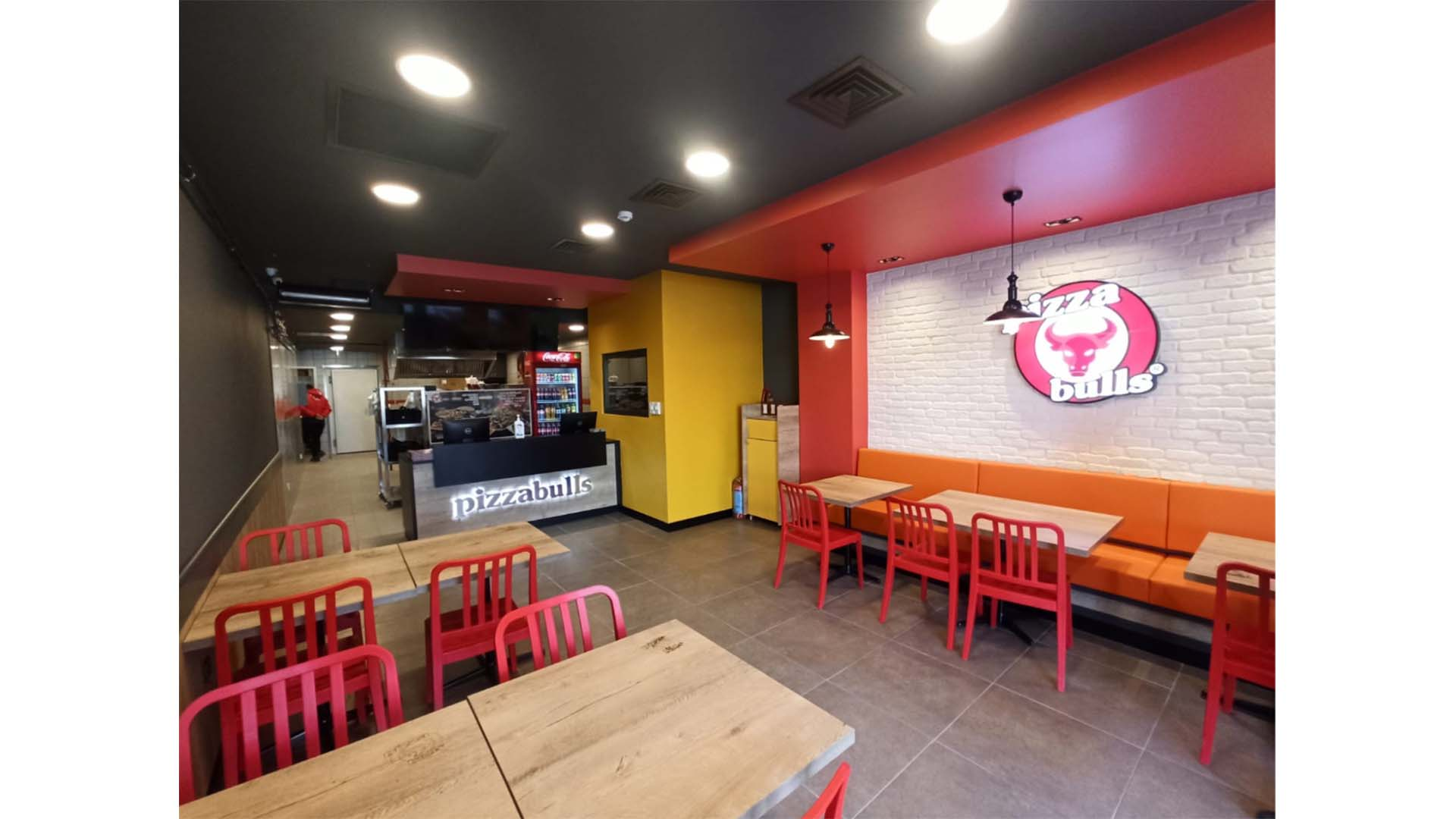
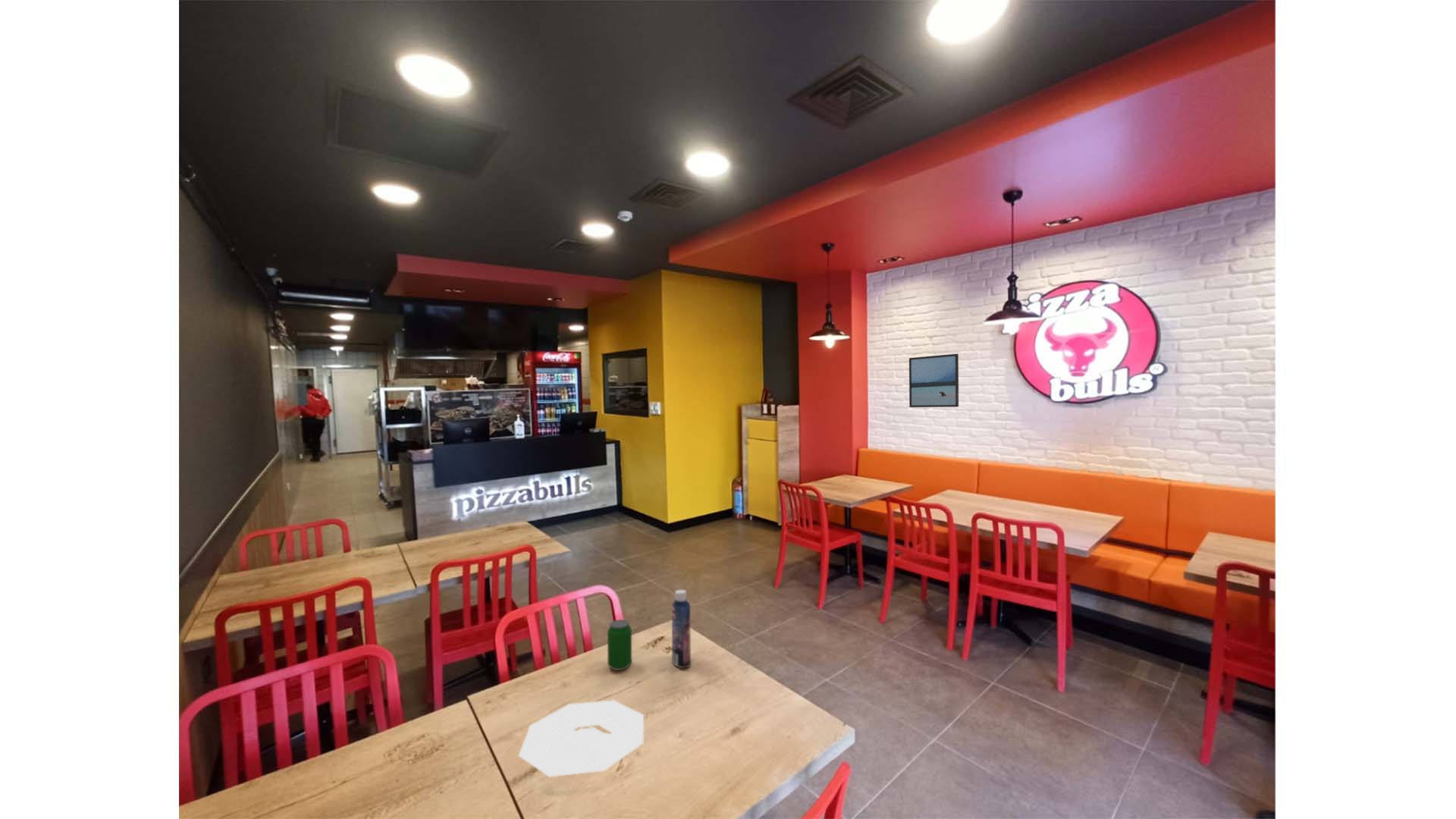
+ beverage can (620, 645)
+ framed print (933, 381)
+ plate (585, 732)
+ bottle (681, 626)
